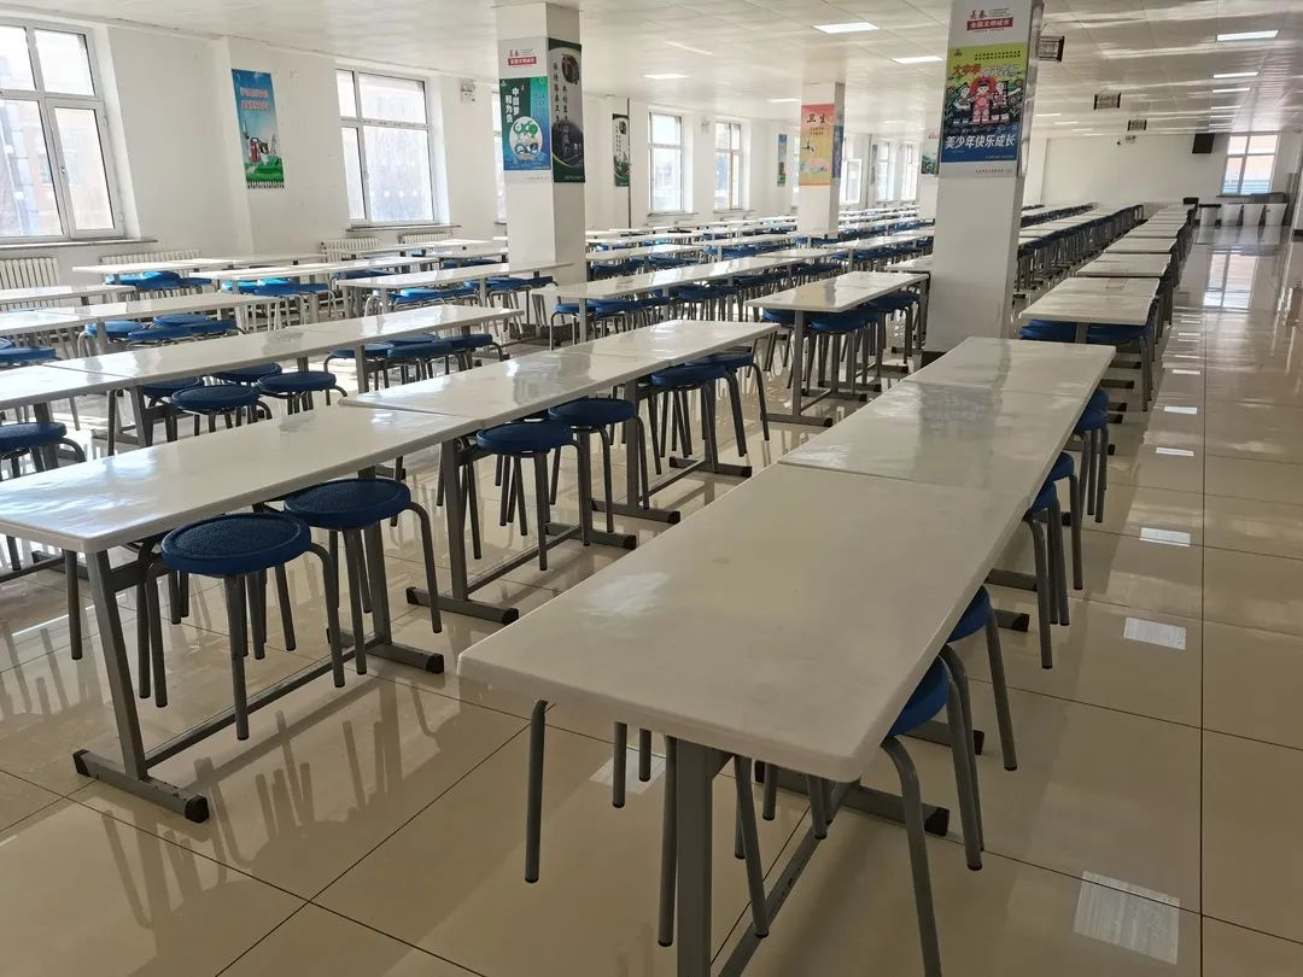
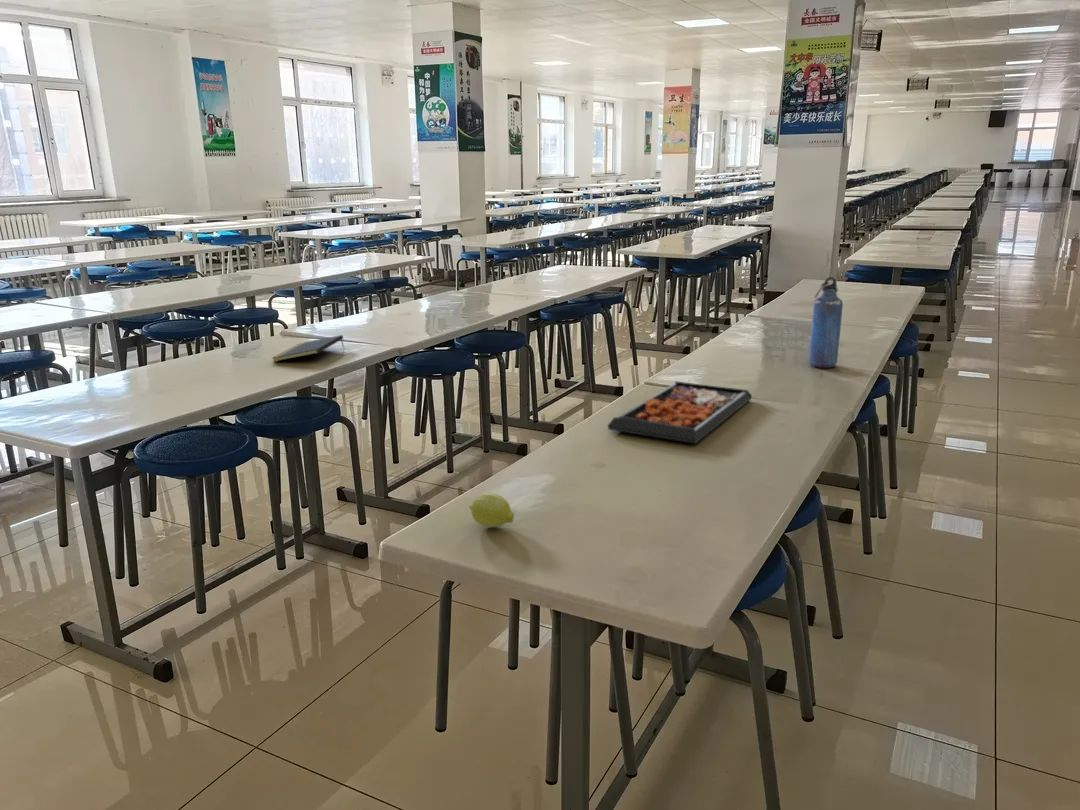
+ food tray (684, 405)
+ fruit (492, 510)
+ notepad (308, 348)
+ water bottle (825, 322)
